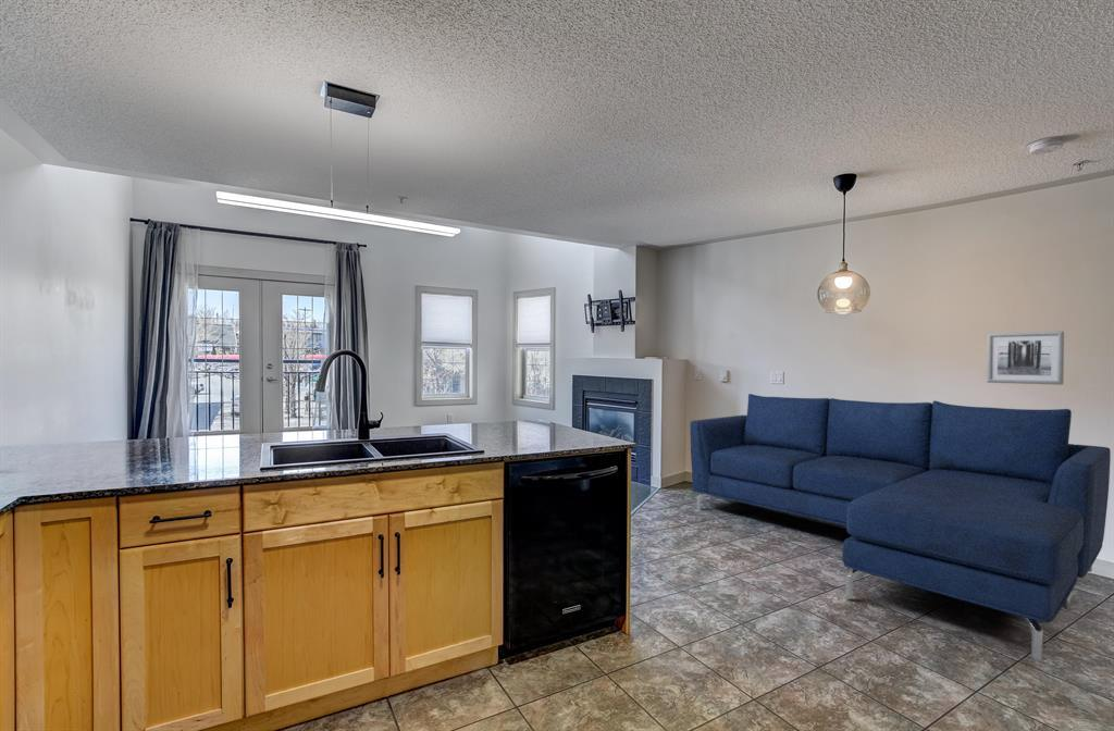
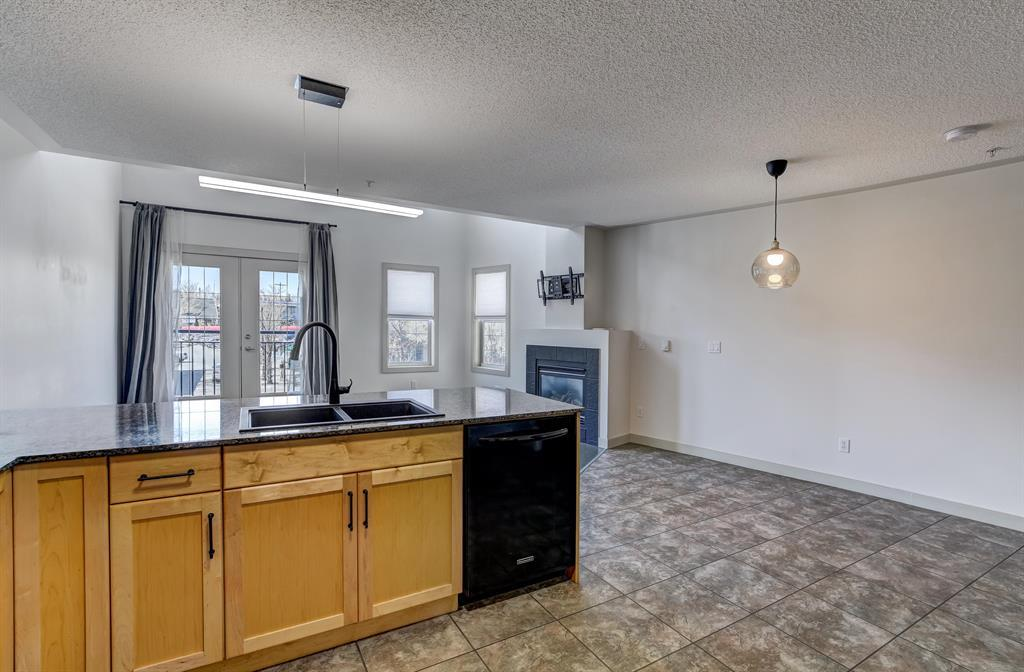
- sofa (841, 474)
- wall art (1024, 358)
